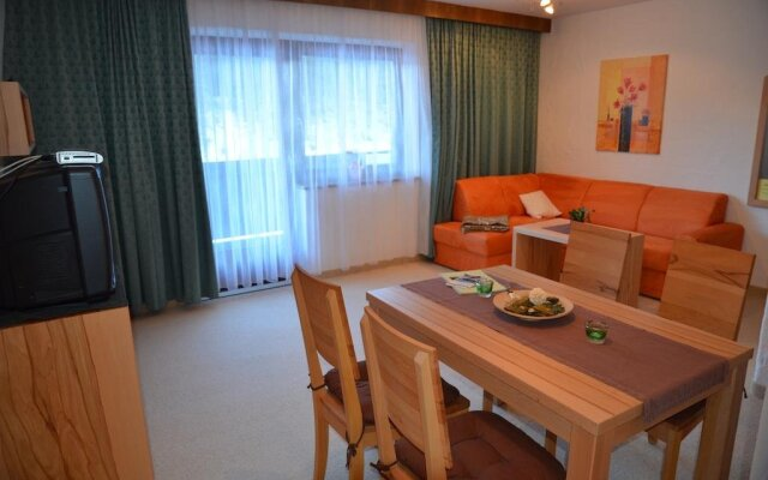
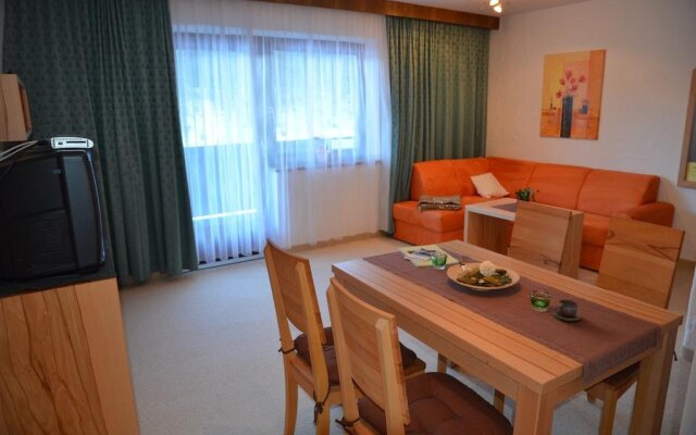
+ cup (567, 309)
